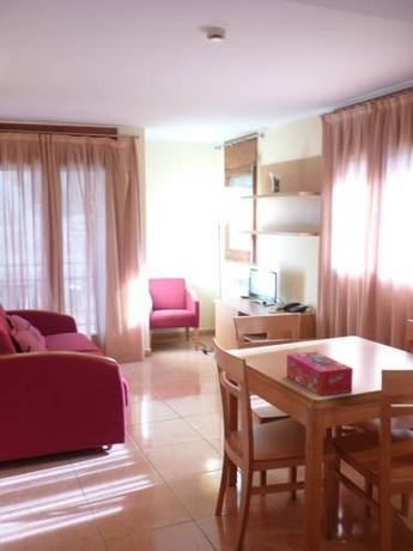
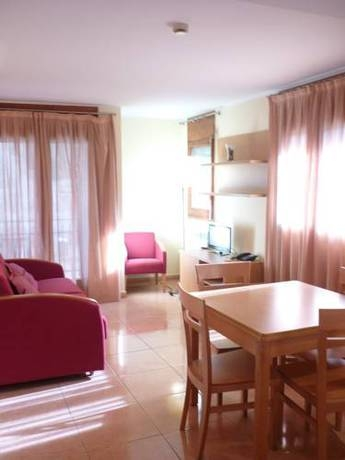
- tissue box (317, 371)
